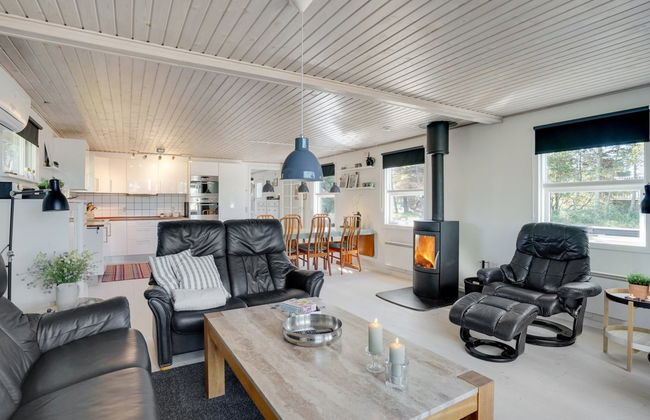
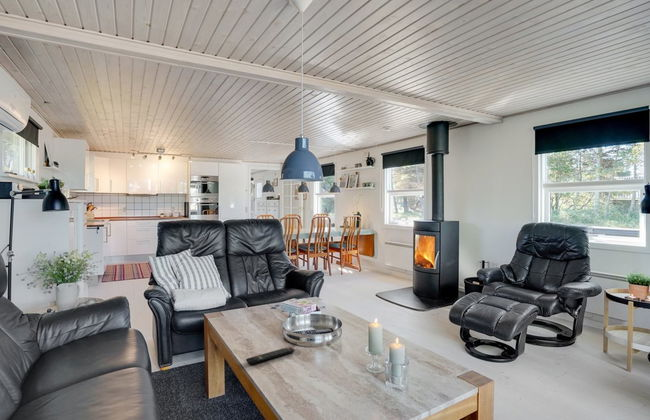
+ remote control (271, 355)
